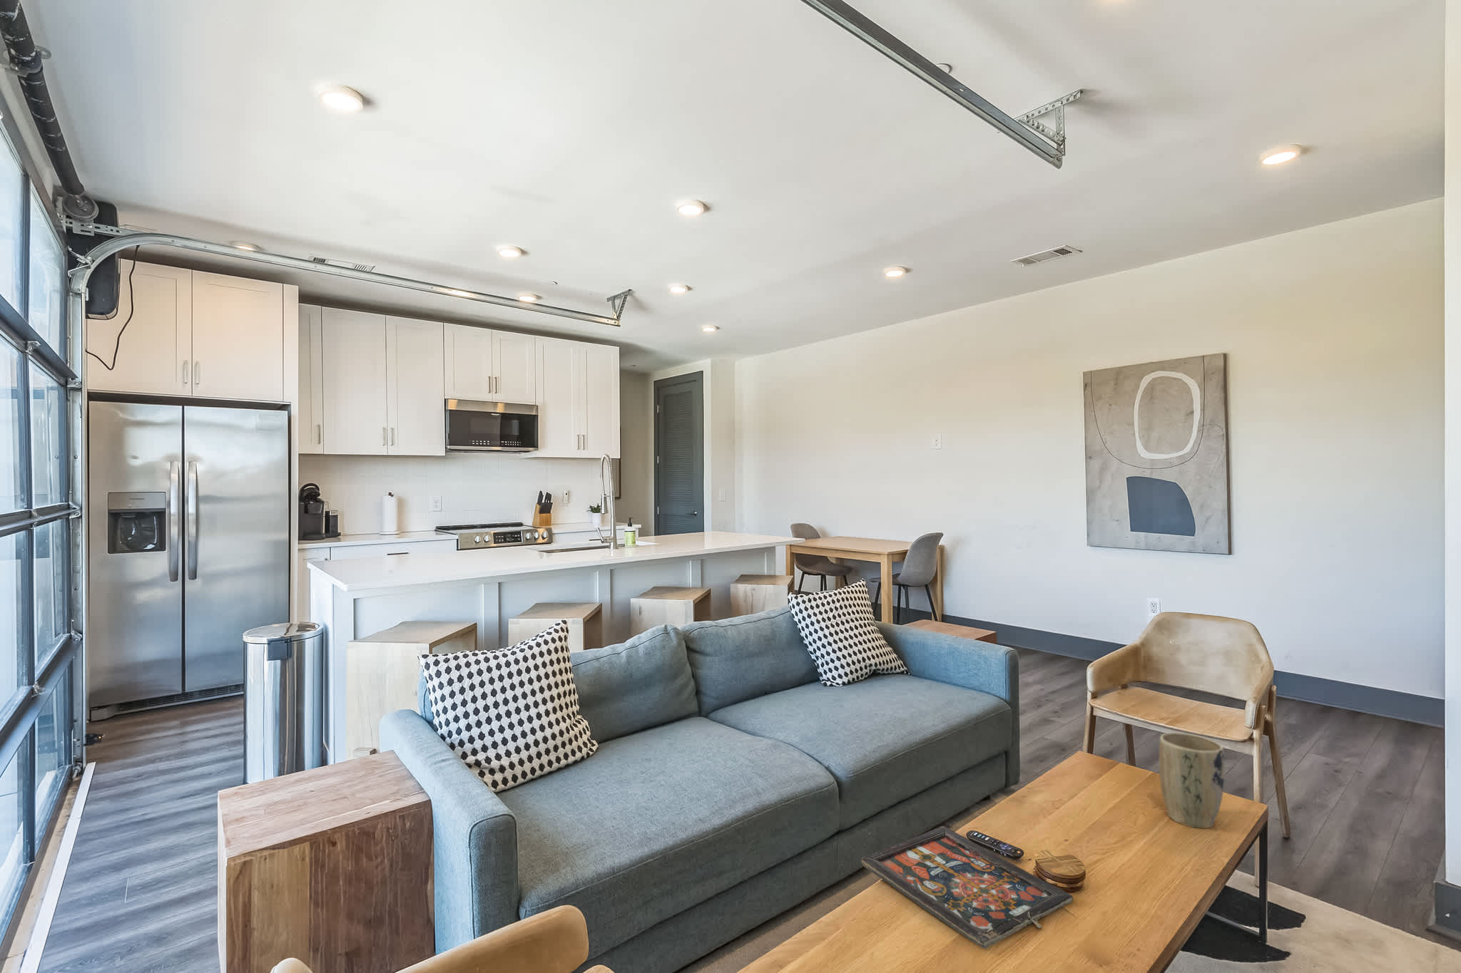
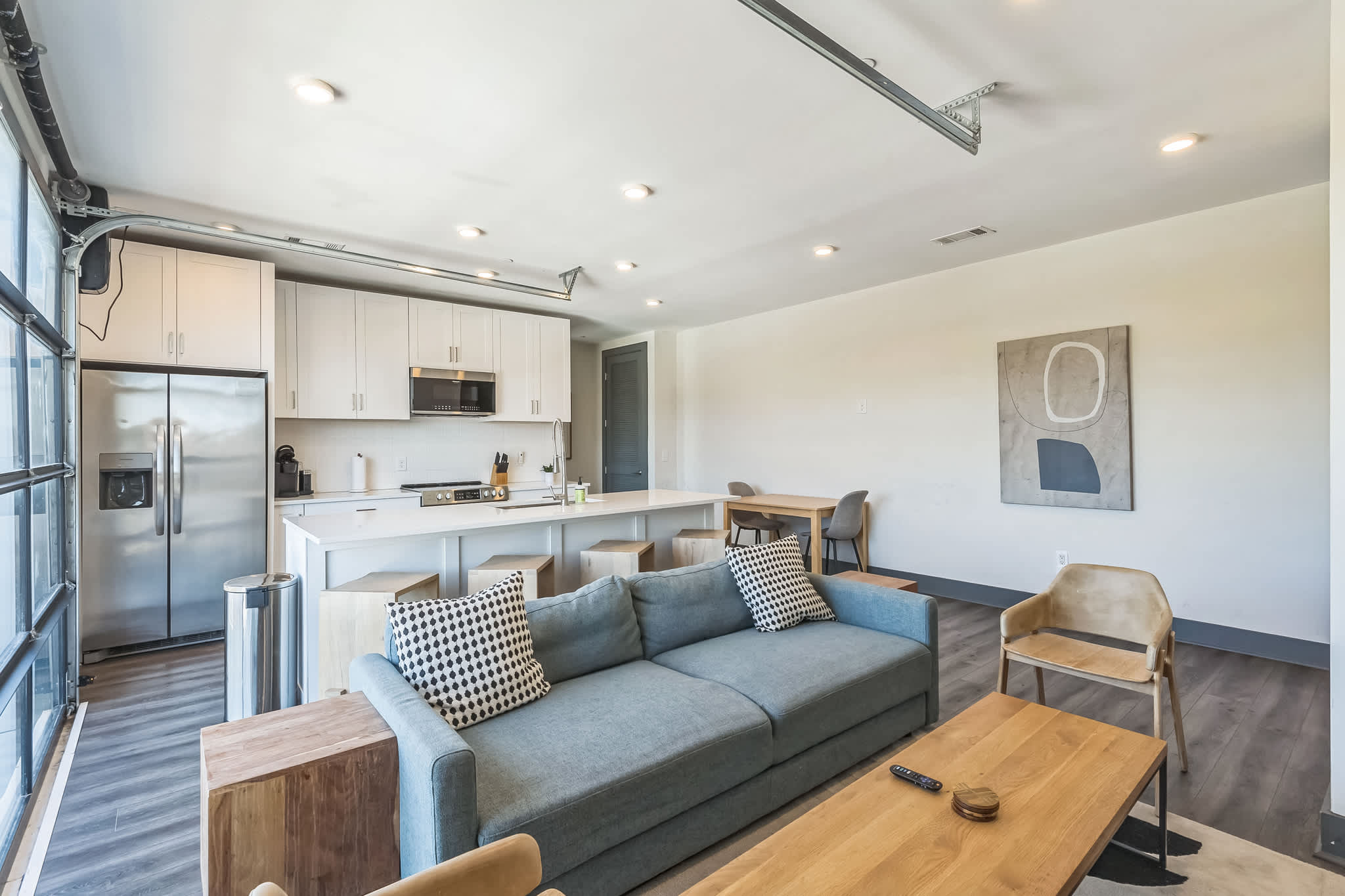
- board game (963, 881)
- plant pot (1191, 781)
